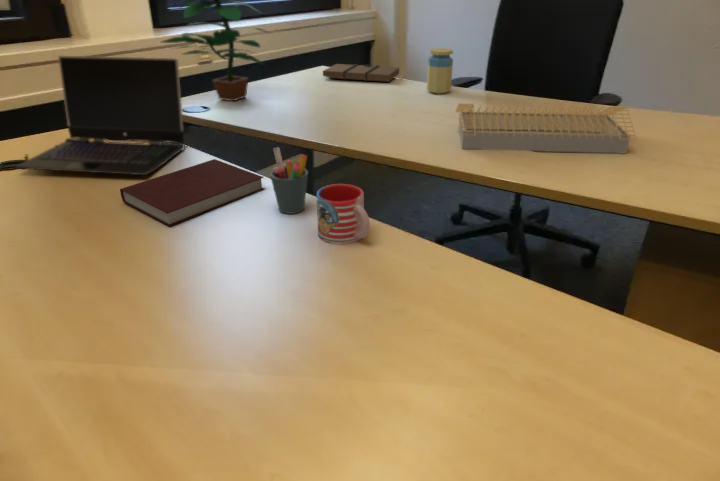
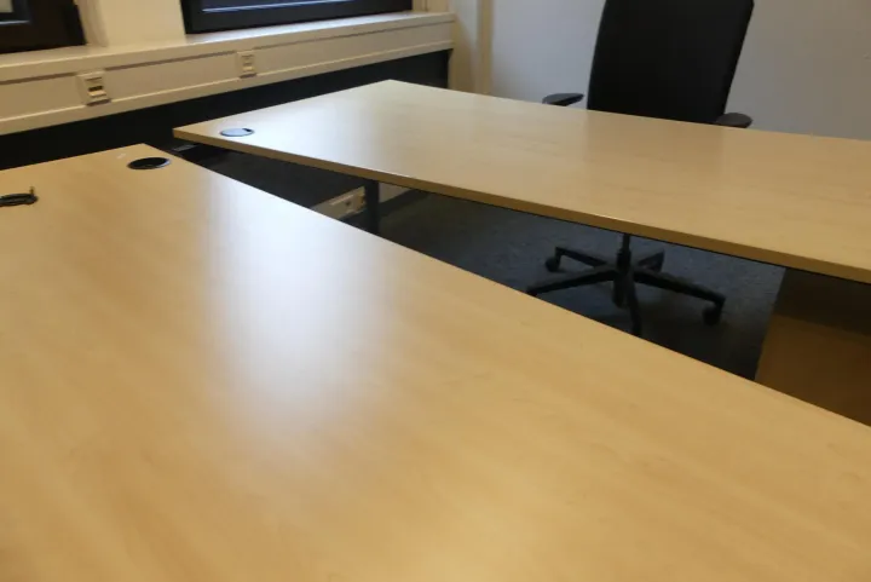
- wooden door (361, 71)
- jar (439, 71)
- notebook (194, 189)
- laptop computer (99, 113)
- mug (345, 216)
- potted plant (219, 45)
- architectural model (539, 122)
- pen holder (290, 181)
